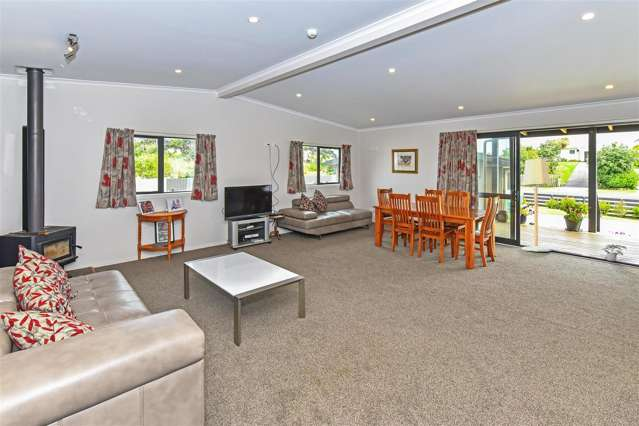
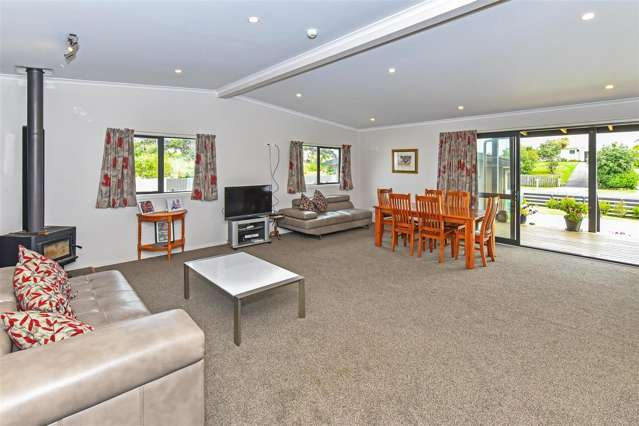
- floor lamp (535, 204)
- potted plant (613, 253)
